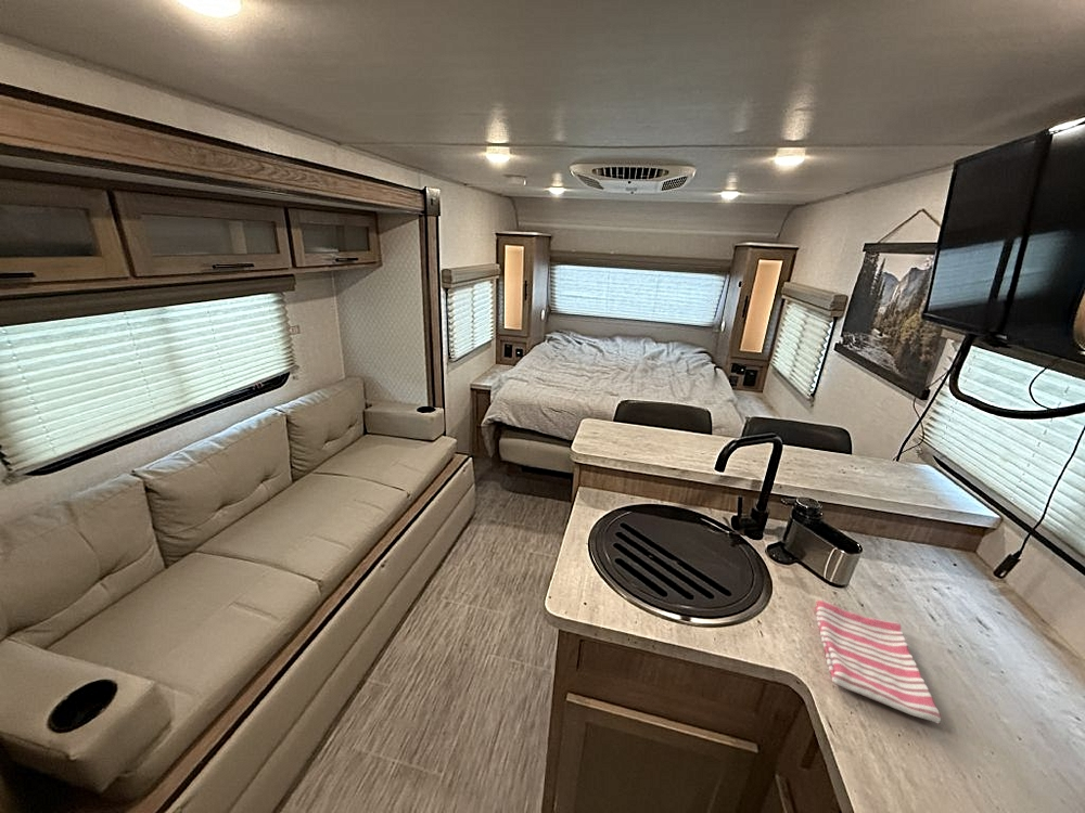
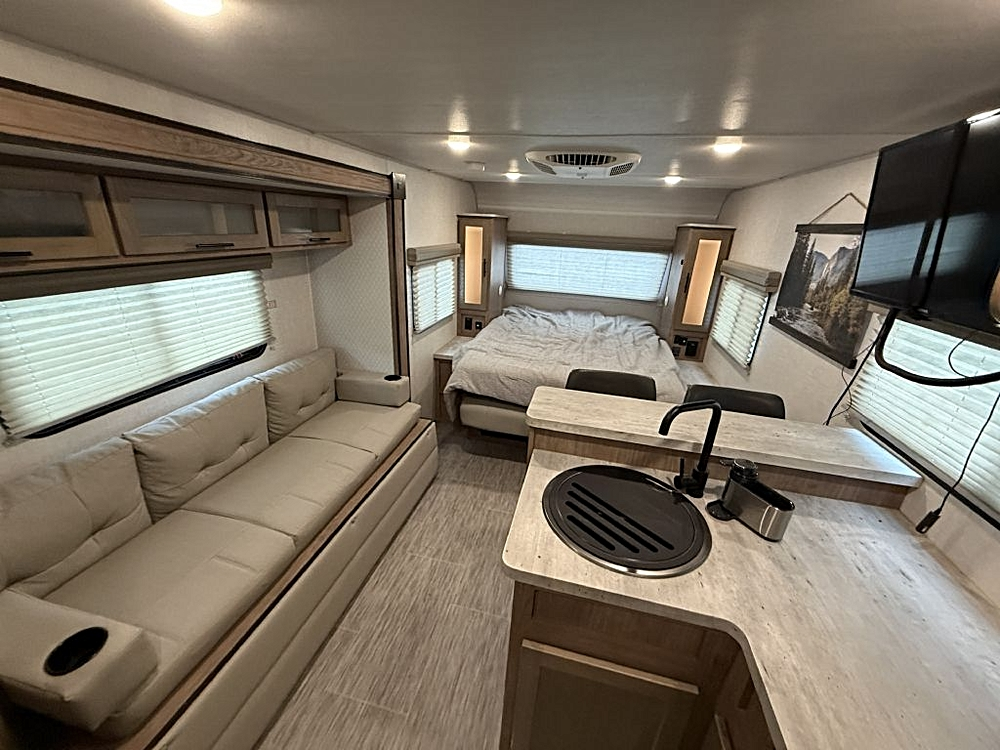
- dish towel (869, 653)
